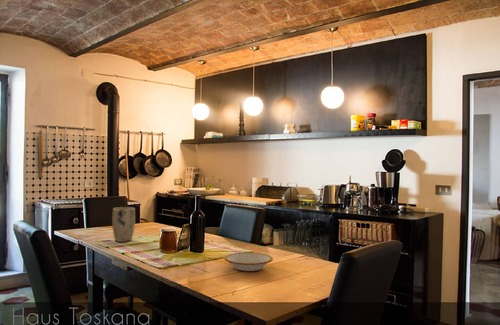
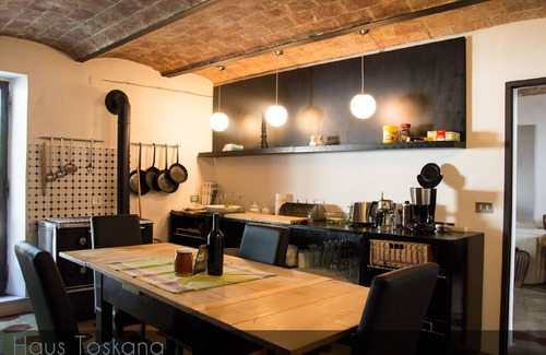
- plant pot (123, 224)
- bowl (248, 262)
